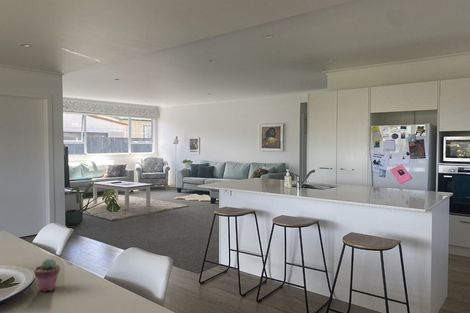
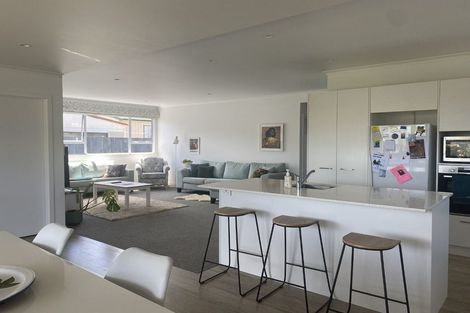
- potted succulent (47, 273)
